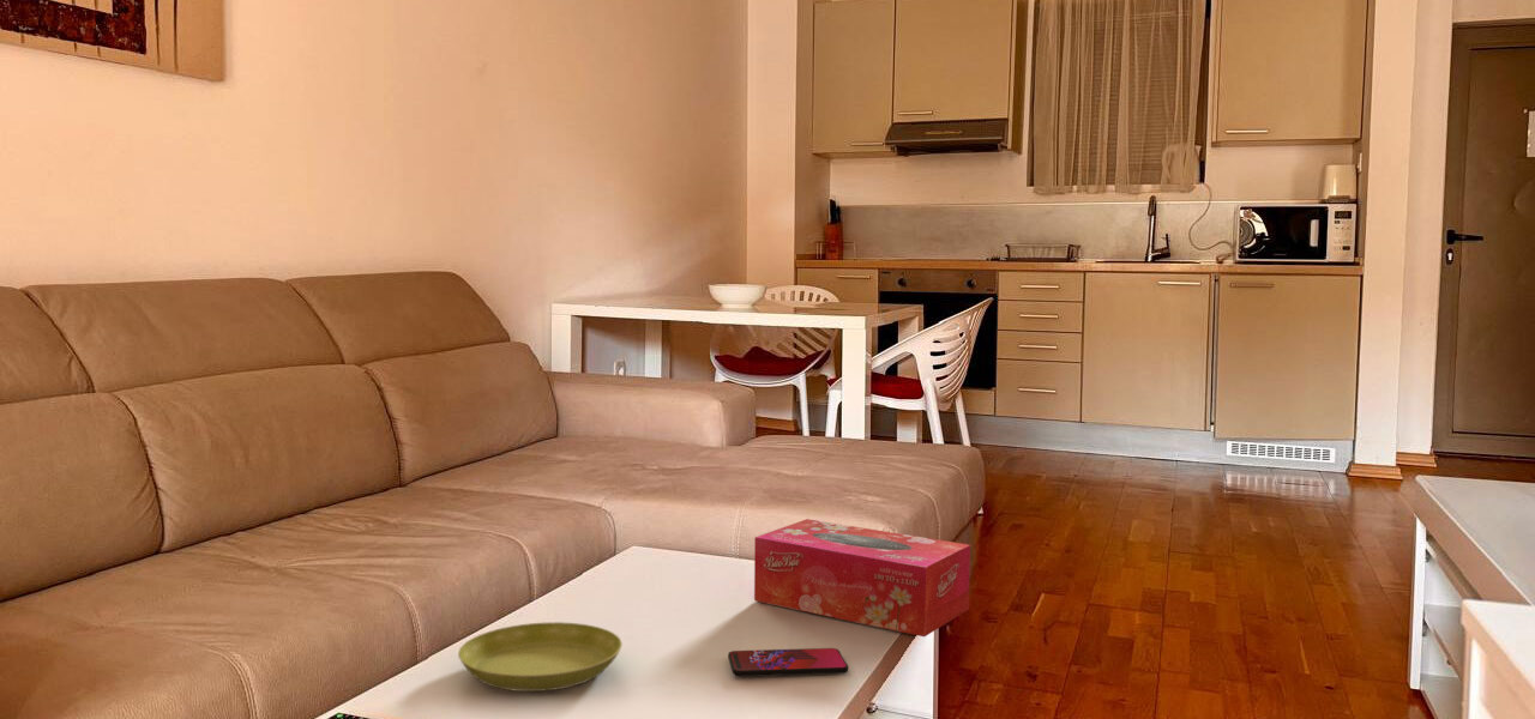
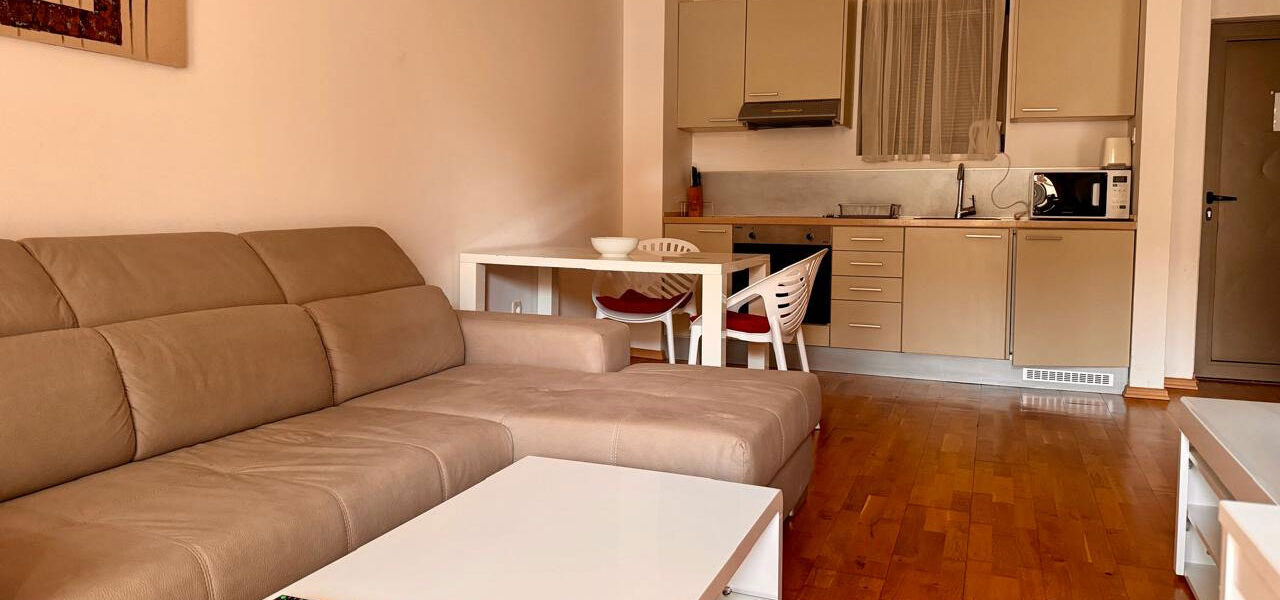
- saucer (541, 658)
- tissue box (860, 573)
- smartphone (787, 661)
